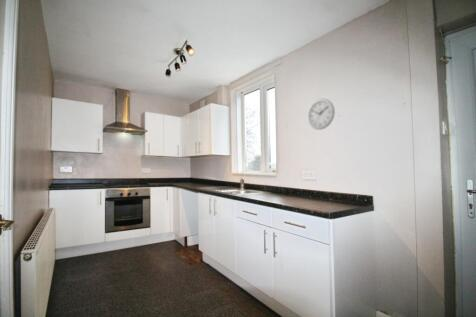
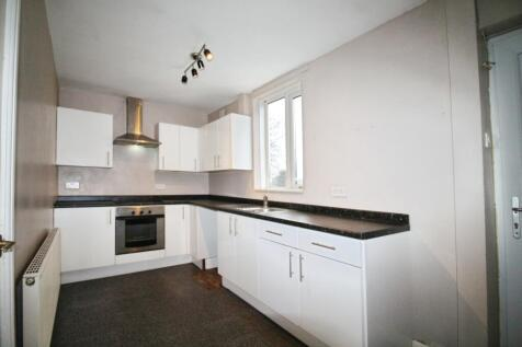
- wall clock (320, 114)
